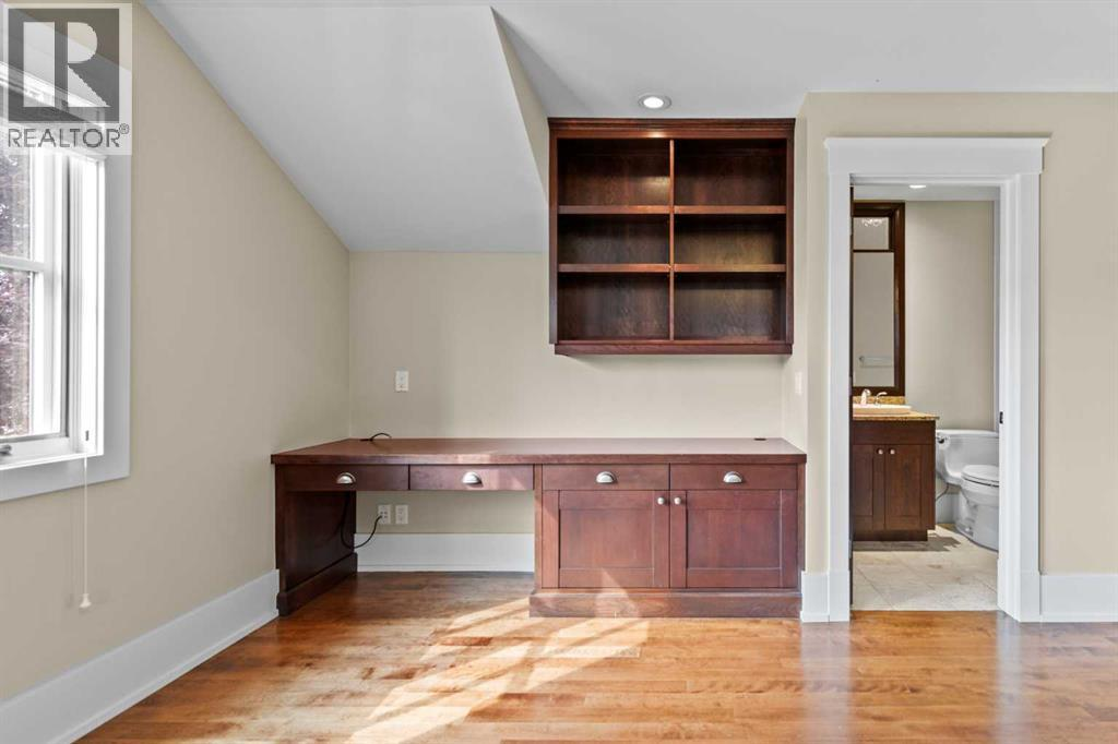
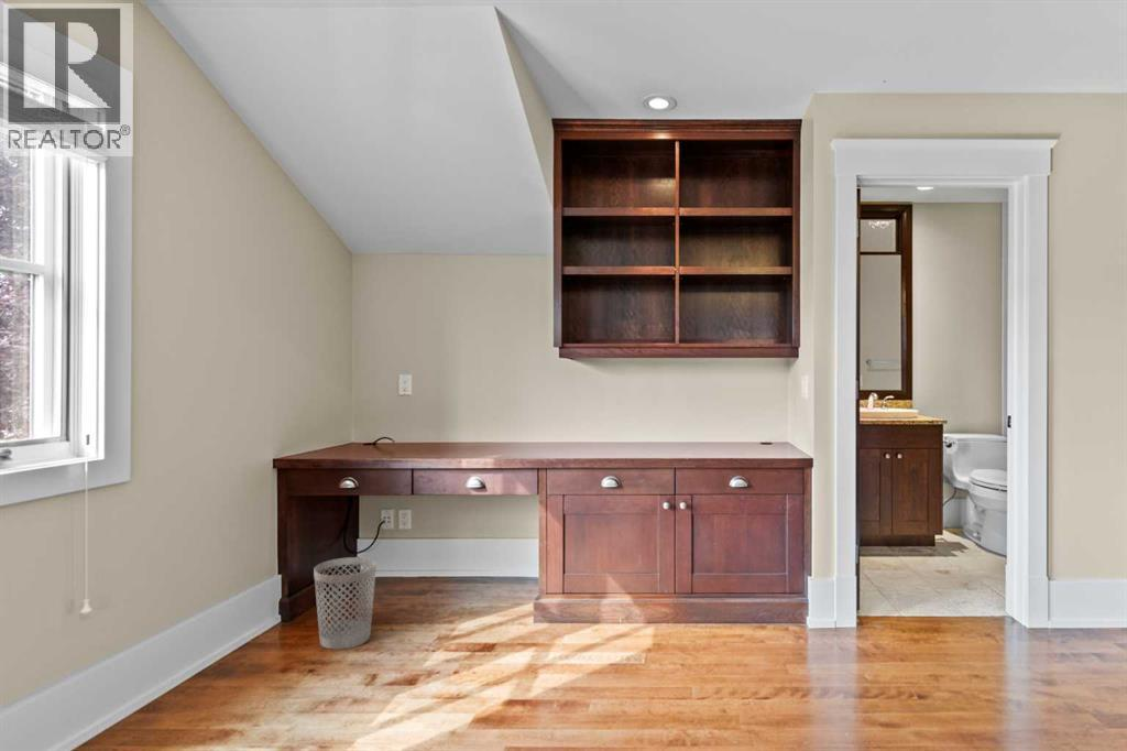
+ wastebasket (344, 602)
